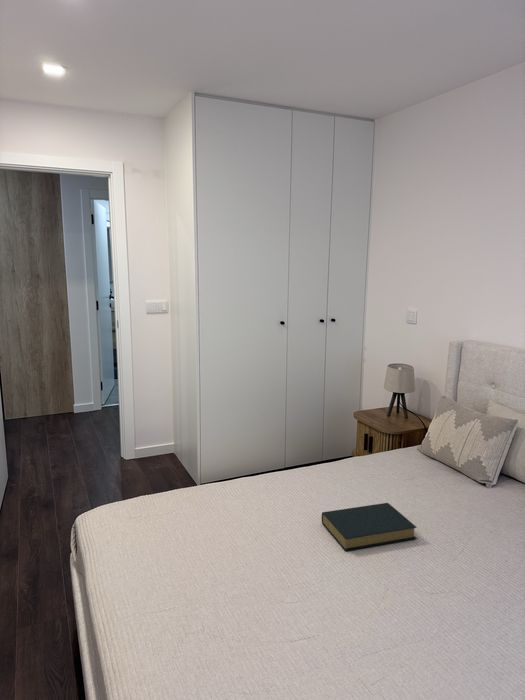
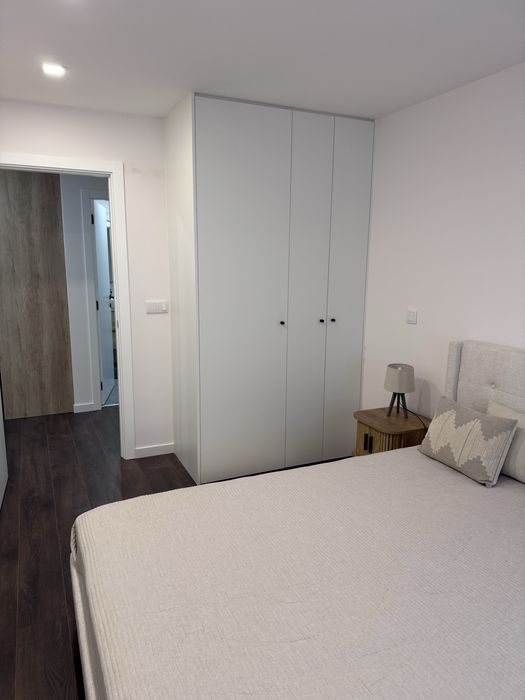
- hardback book (367, 524)
